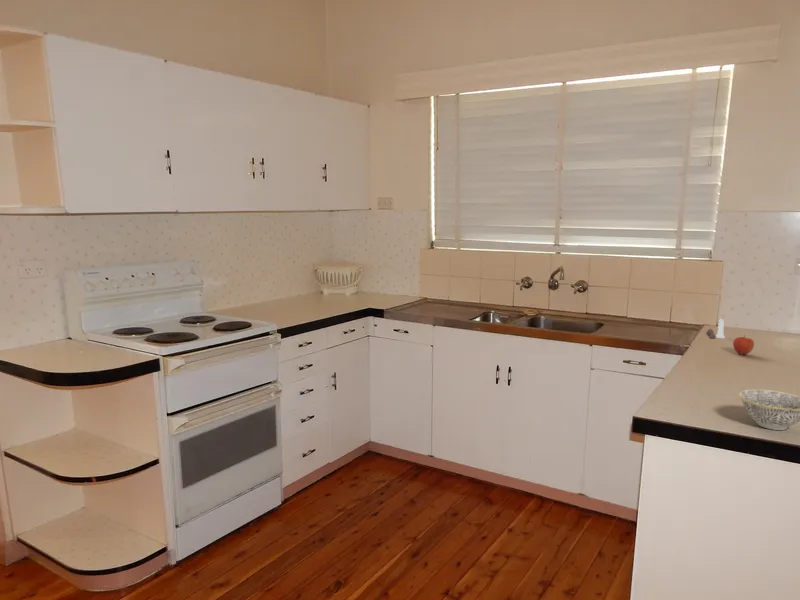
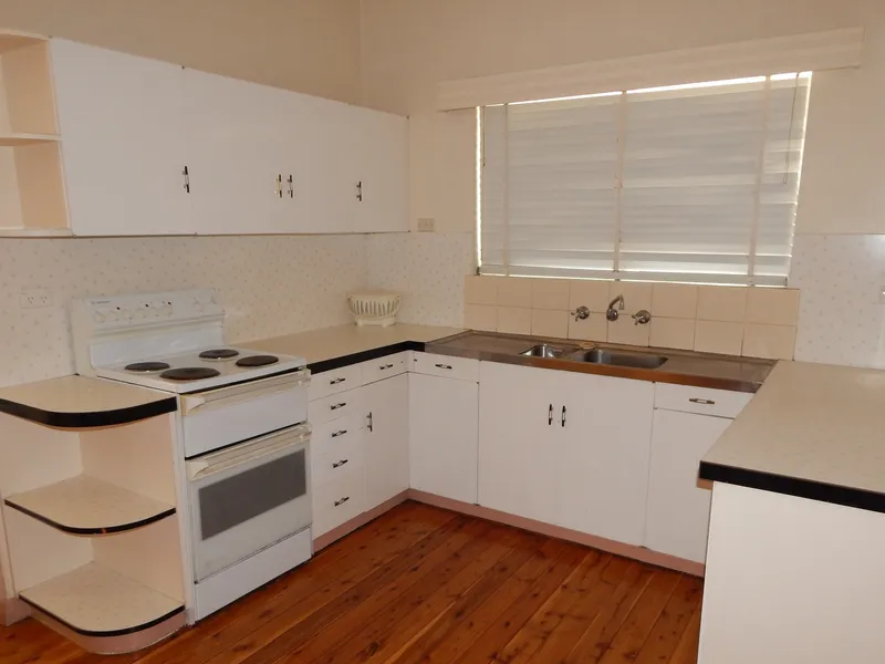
- salt and pepper shaker set (718, 328)
- apple (743, 344)
- bowl (772, 412)
